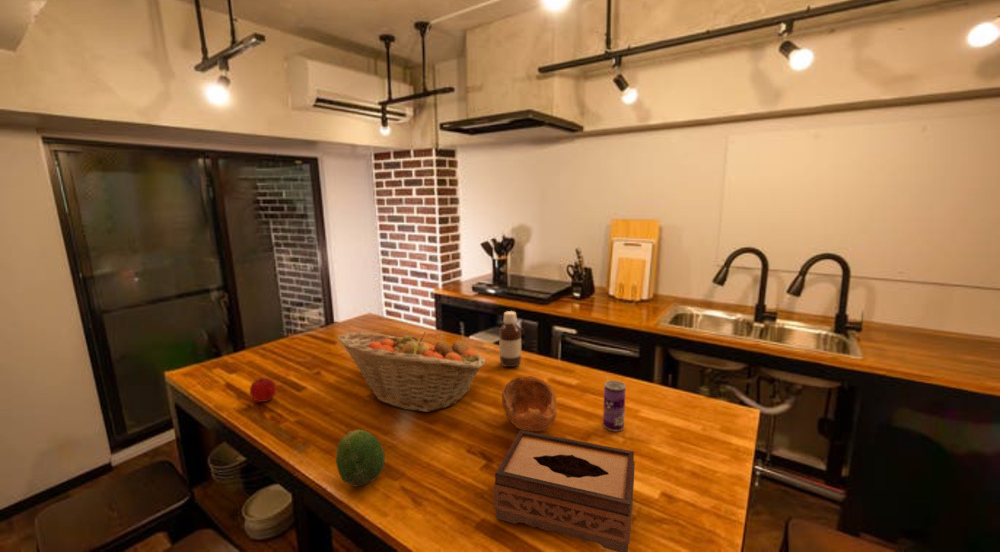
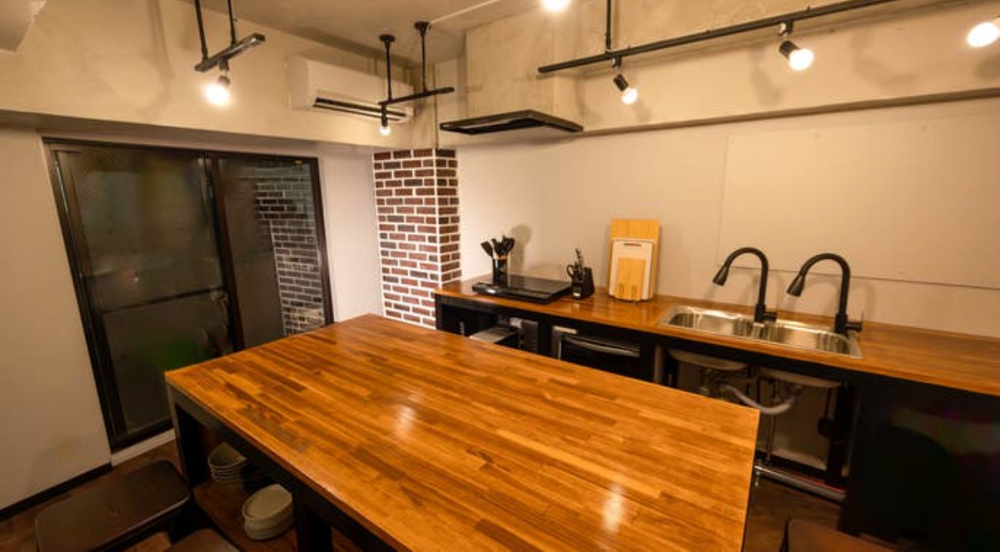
- fruit basket (412, 360)
- bottle (510, 338)
- bowl (530, 408)
- tissue box (566, 484)
- fruit (360, 457)
- beverage can (614, 405)
- apple (262, 388)
